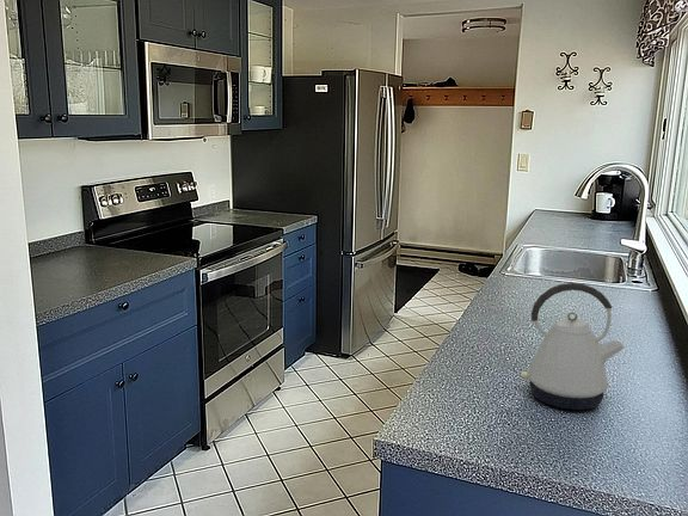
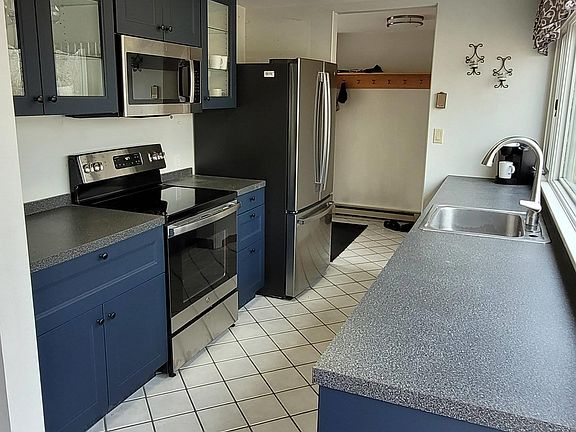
- kettle (573, 342)
